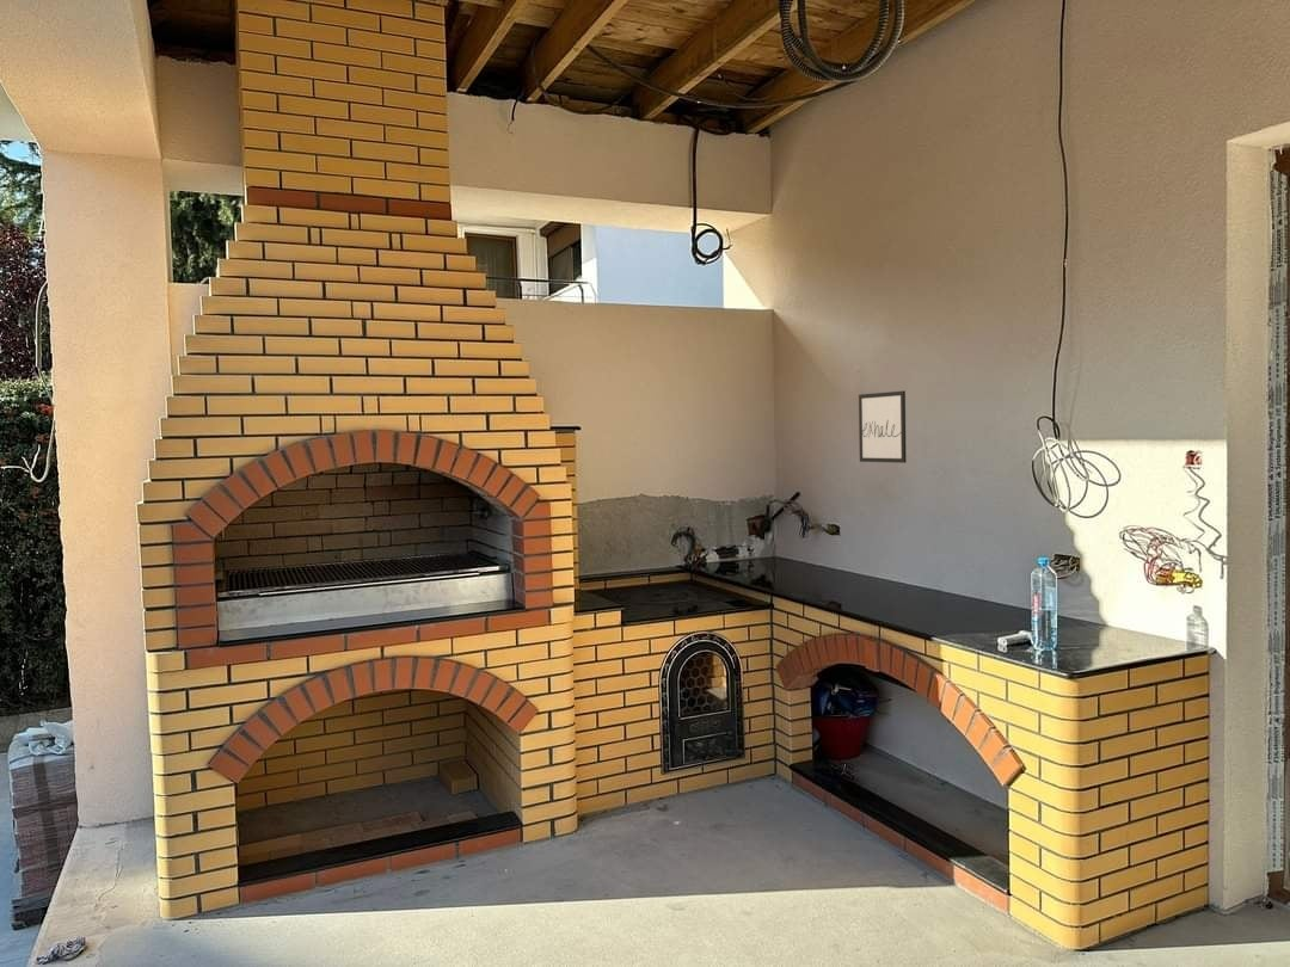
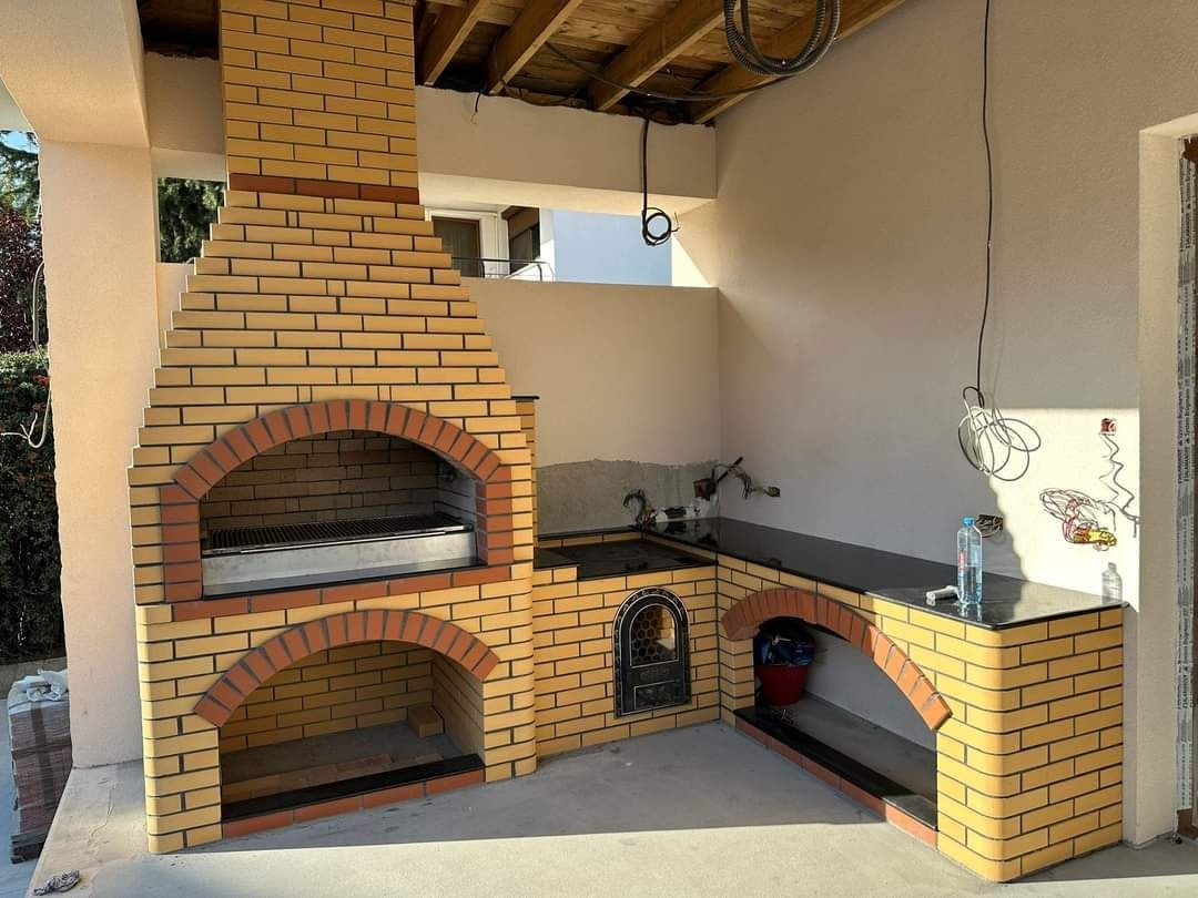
- wall art (882, 427)
